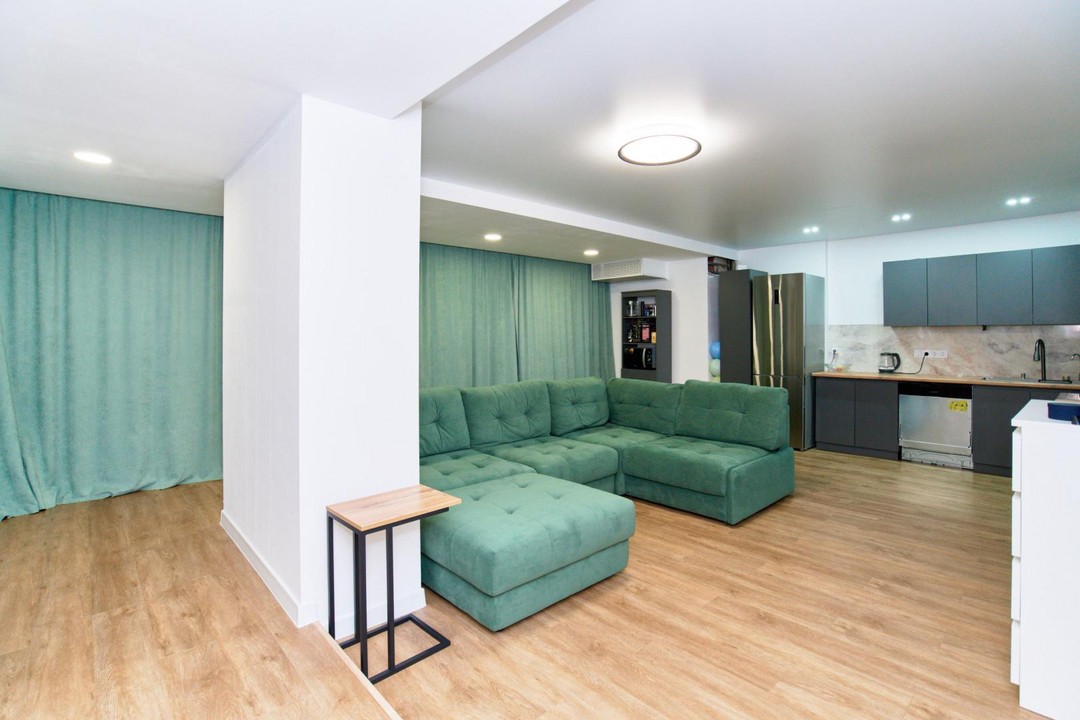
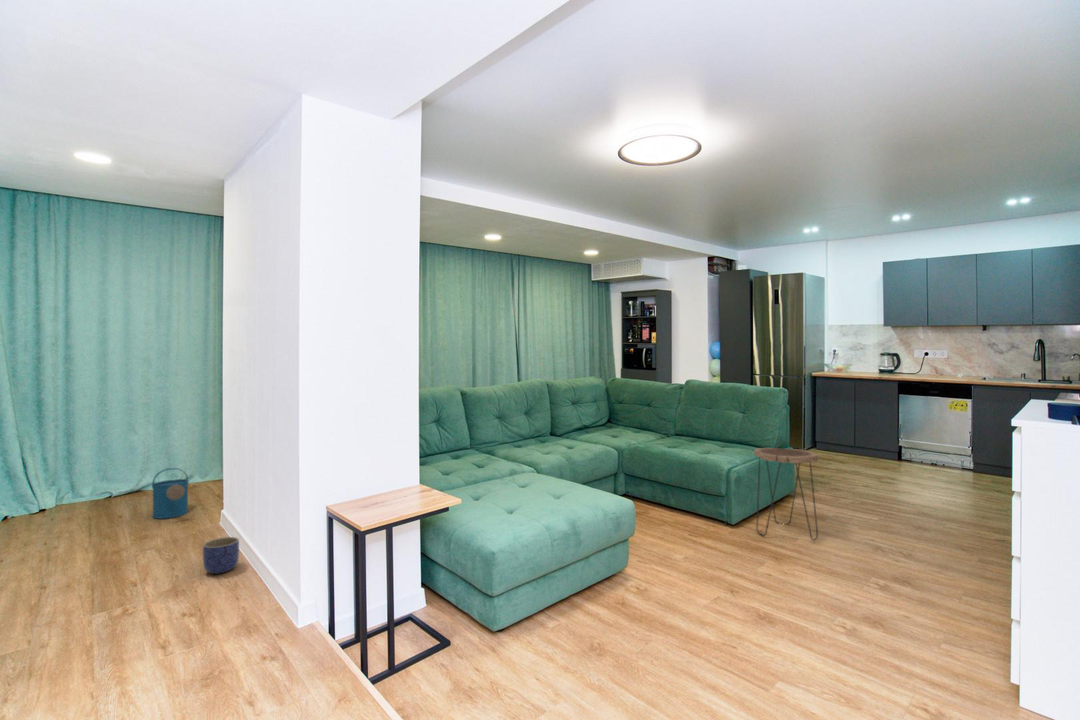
+ watering can (171, 493)
+ side table (793, 496)
+ planter (221, 555)
